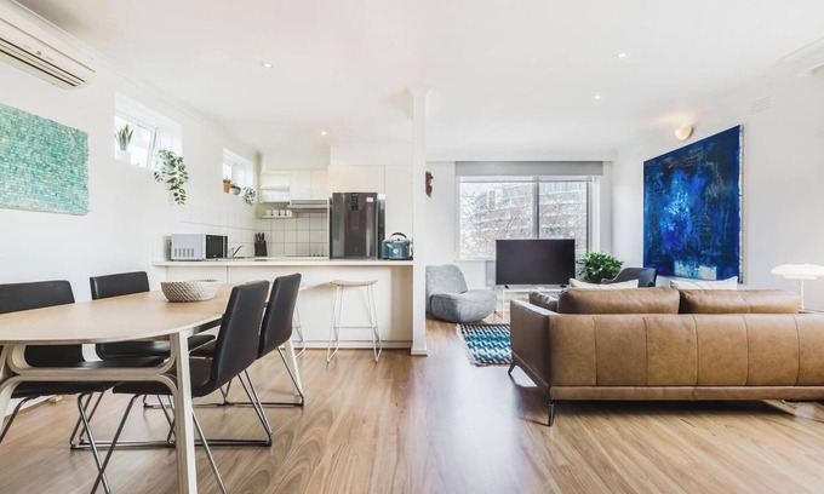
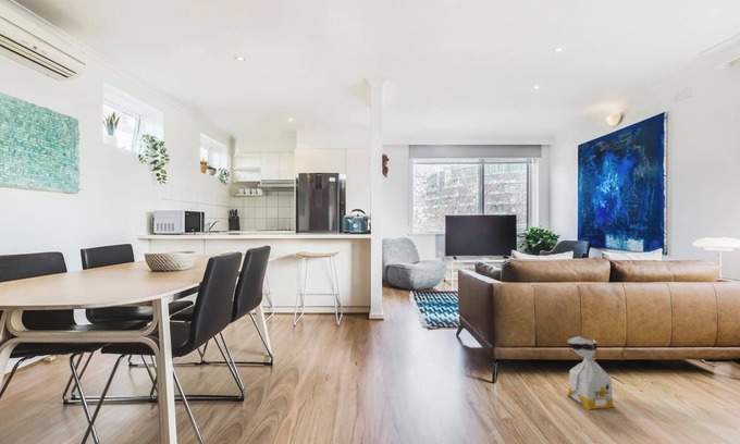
+ bag (588, 369)
